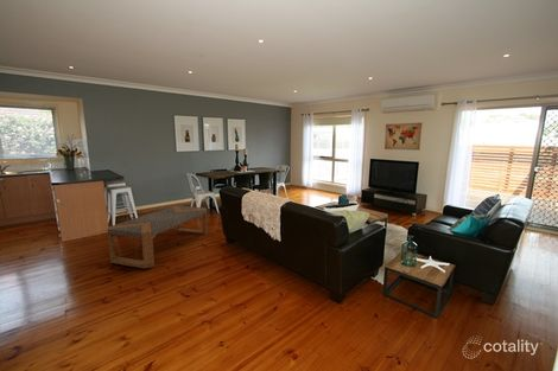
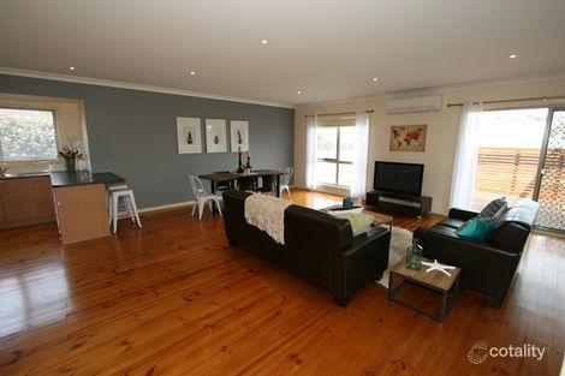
- coffee table (164, 230)
